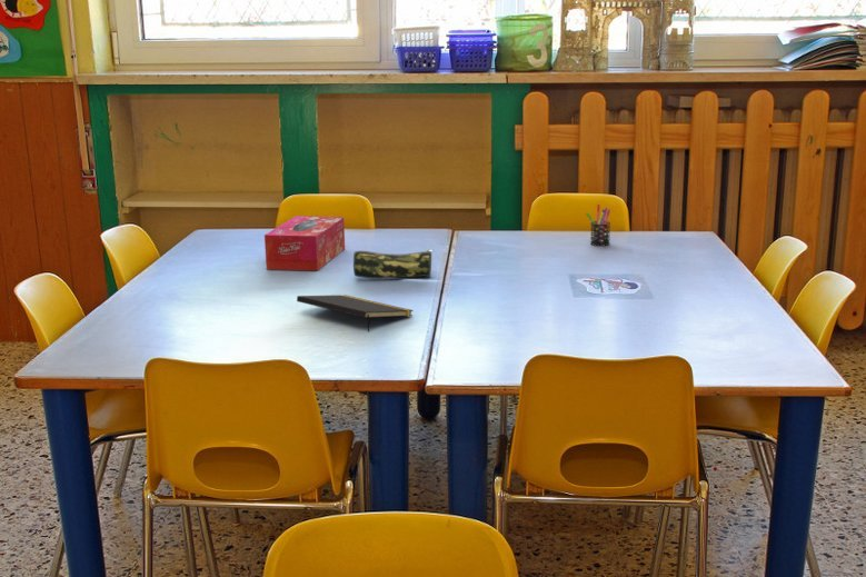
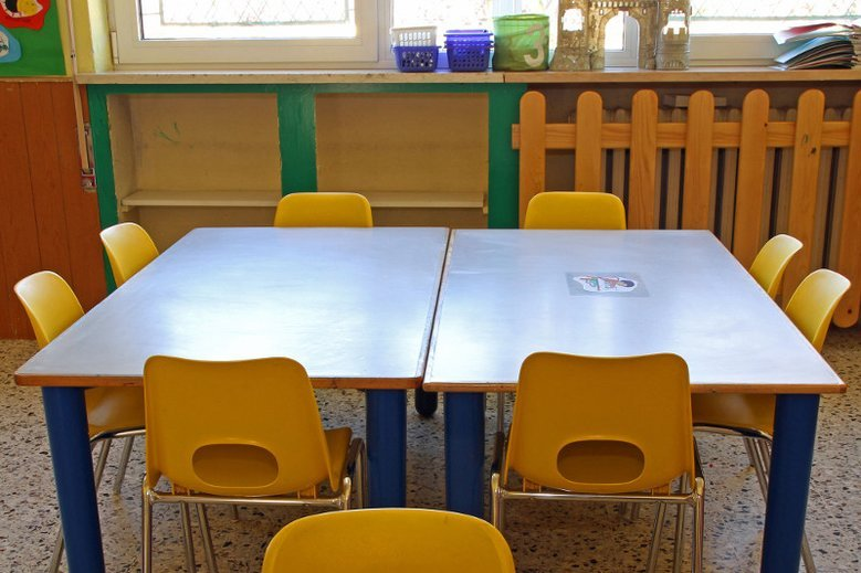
- pencil case (395, 263)
- tissue box (306, 241)
- pen holder (597, 225)
- notepad (355, 306)
